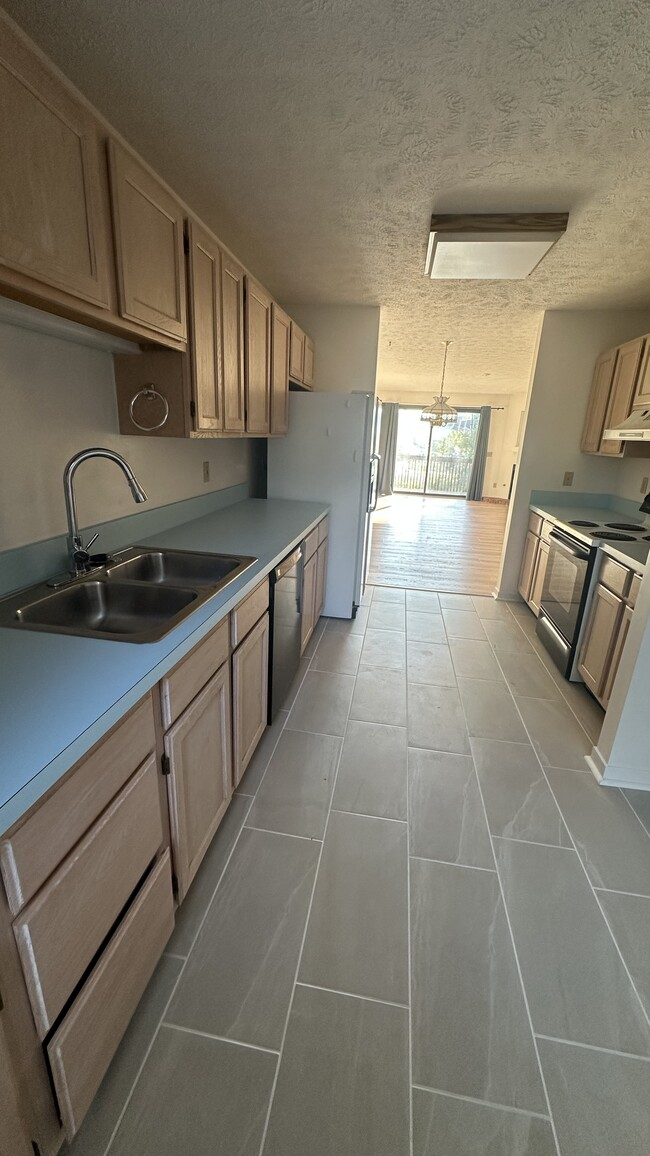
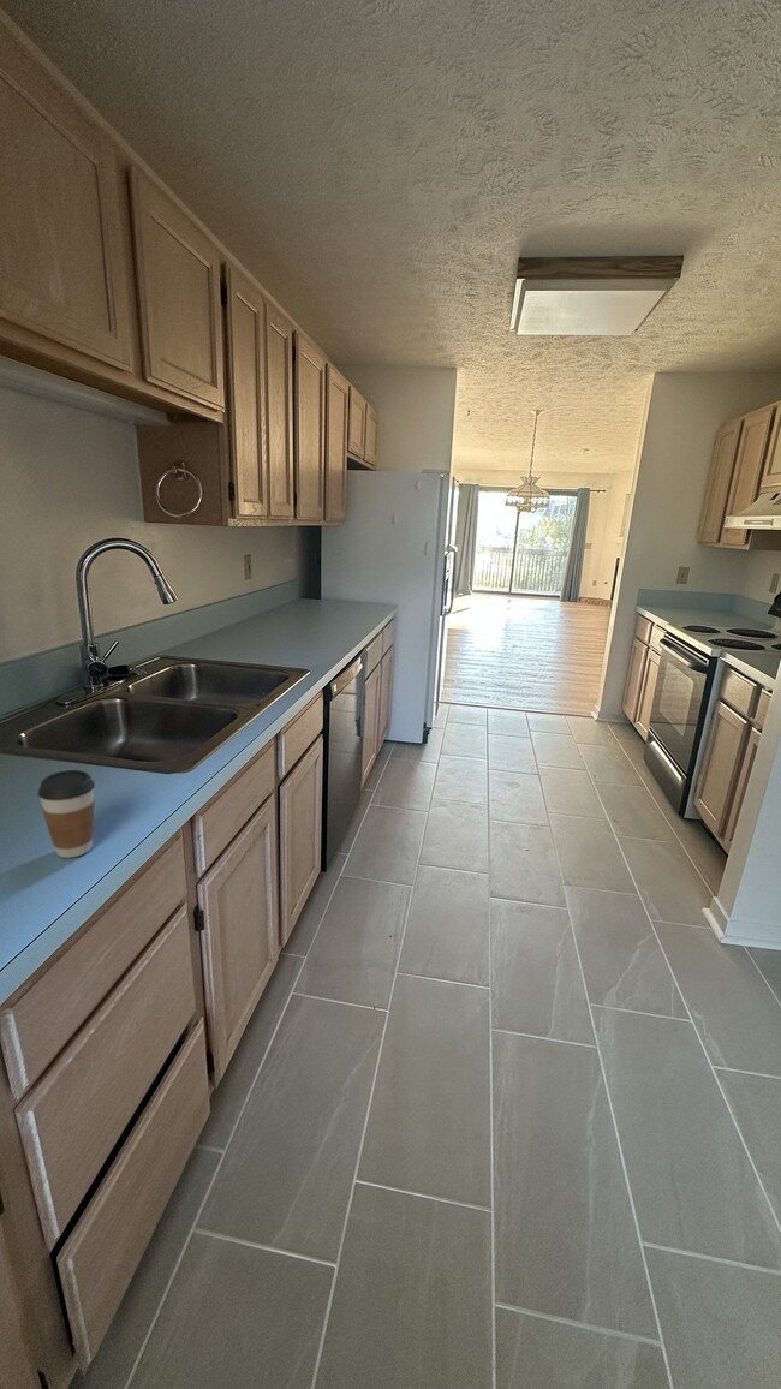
+ coffee cup (70, 815)
